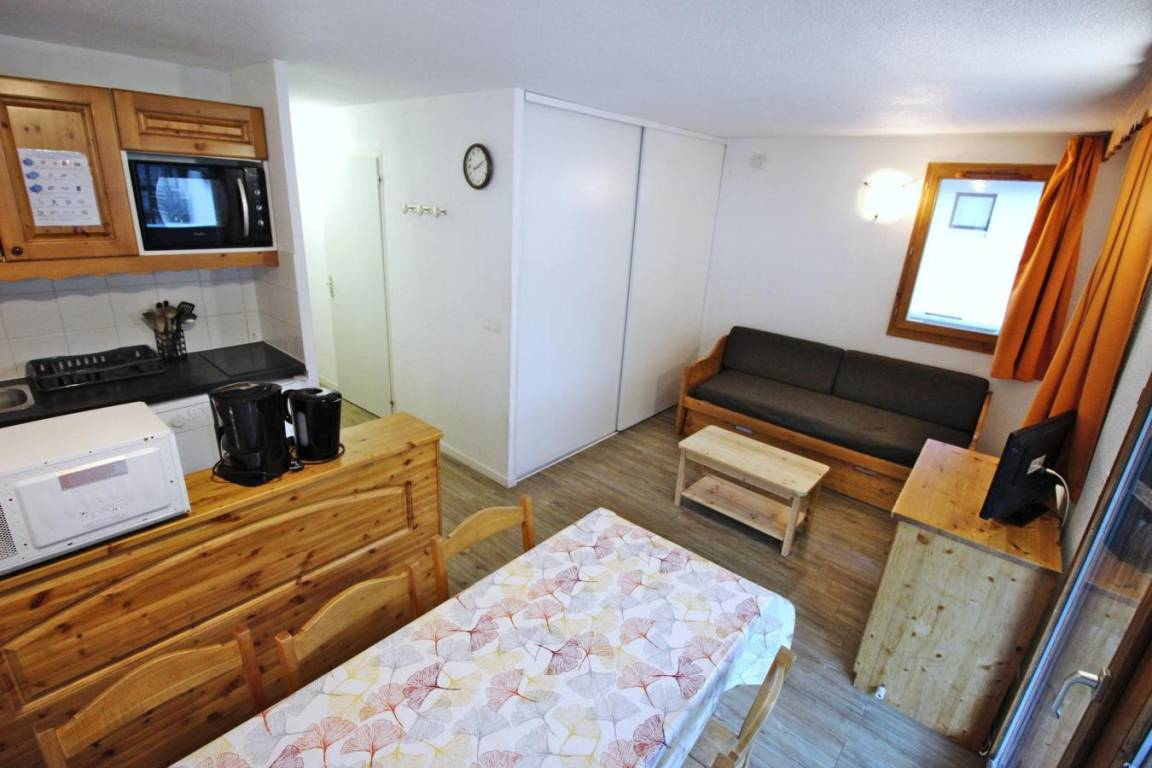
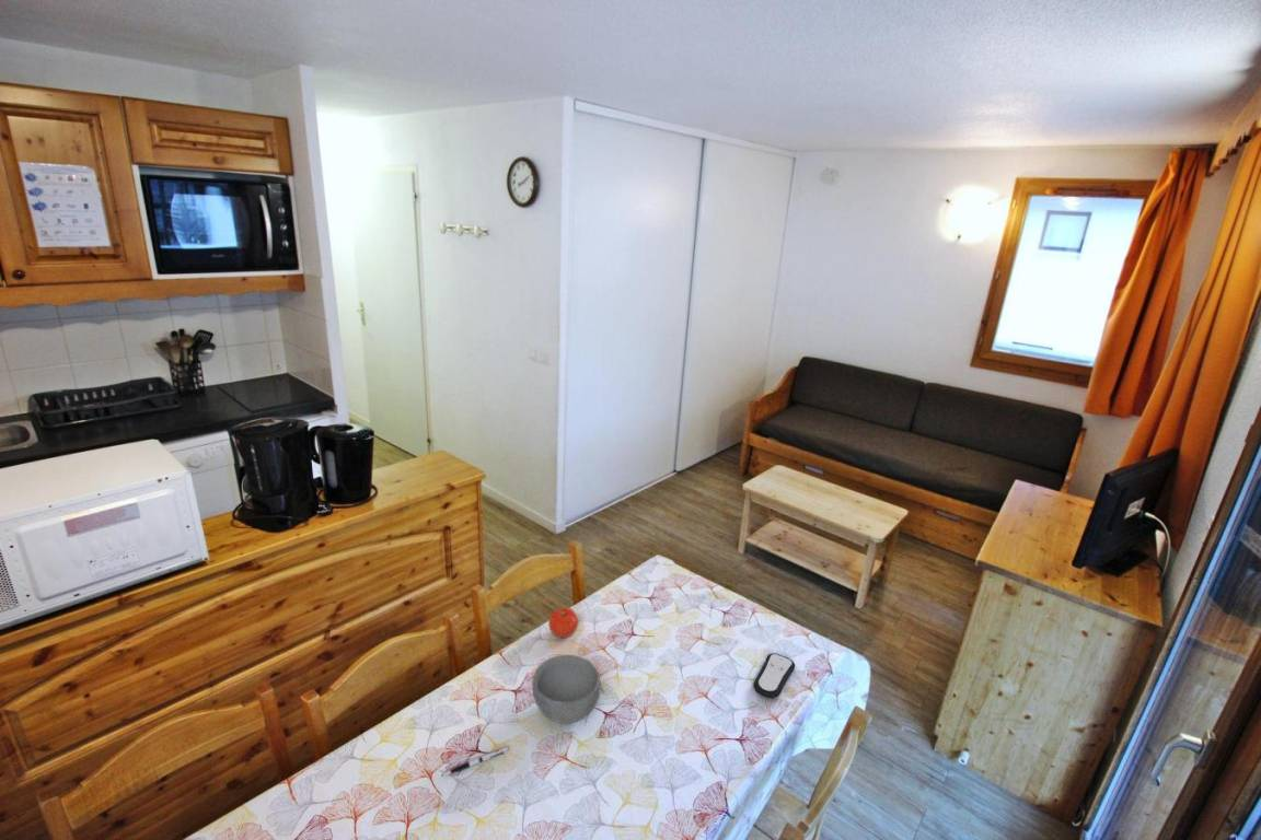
+ pen (475, 761)
+ bowl (566, 693)
+ apple (564, 621)
+ remote control (774, 675)
